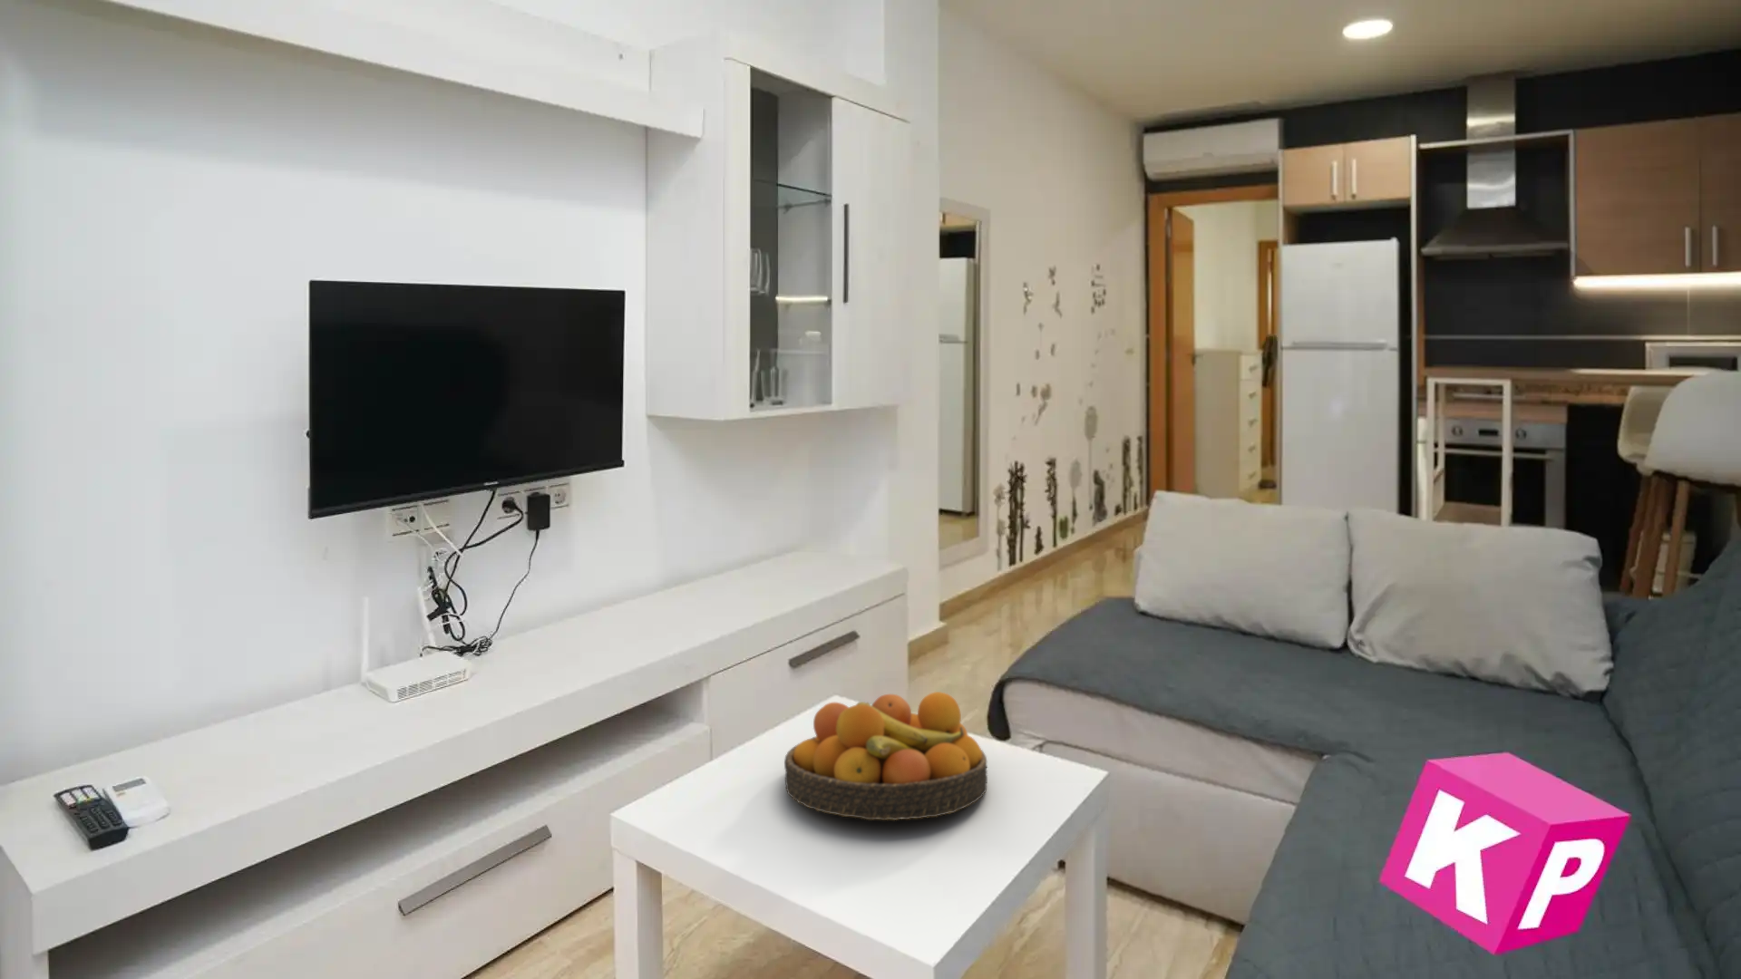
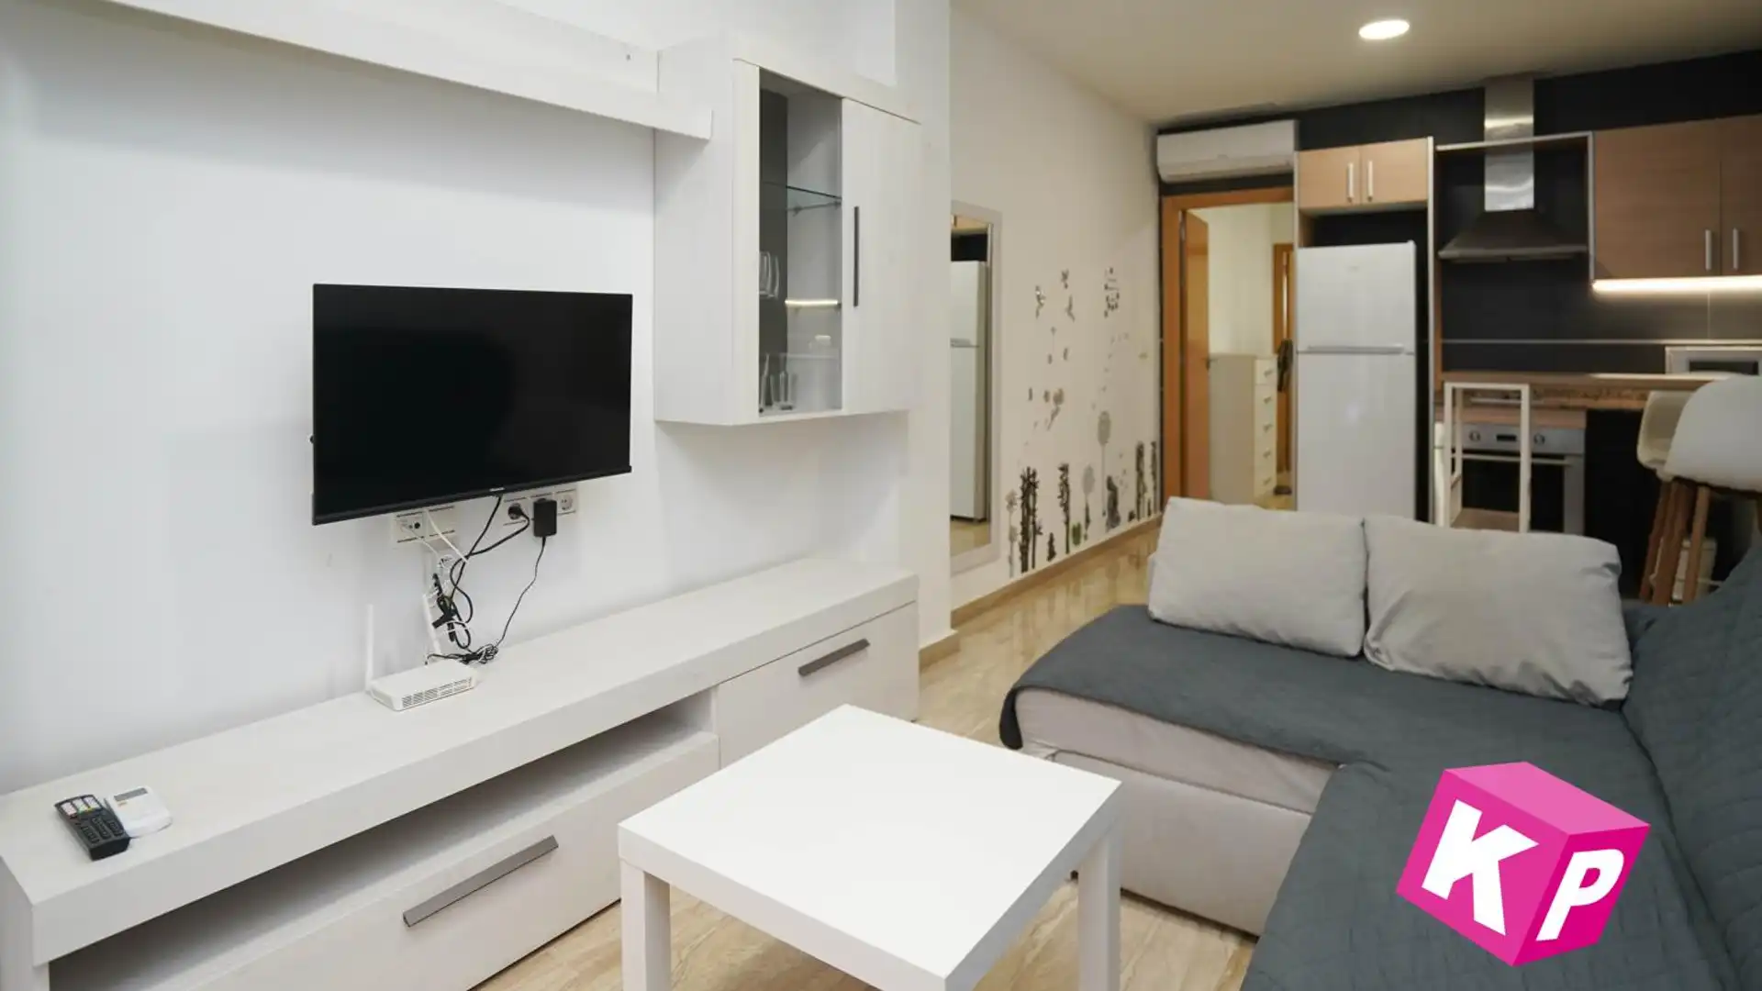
- fruit bowl (886, 741)
